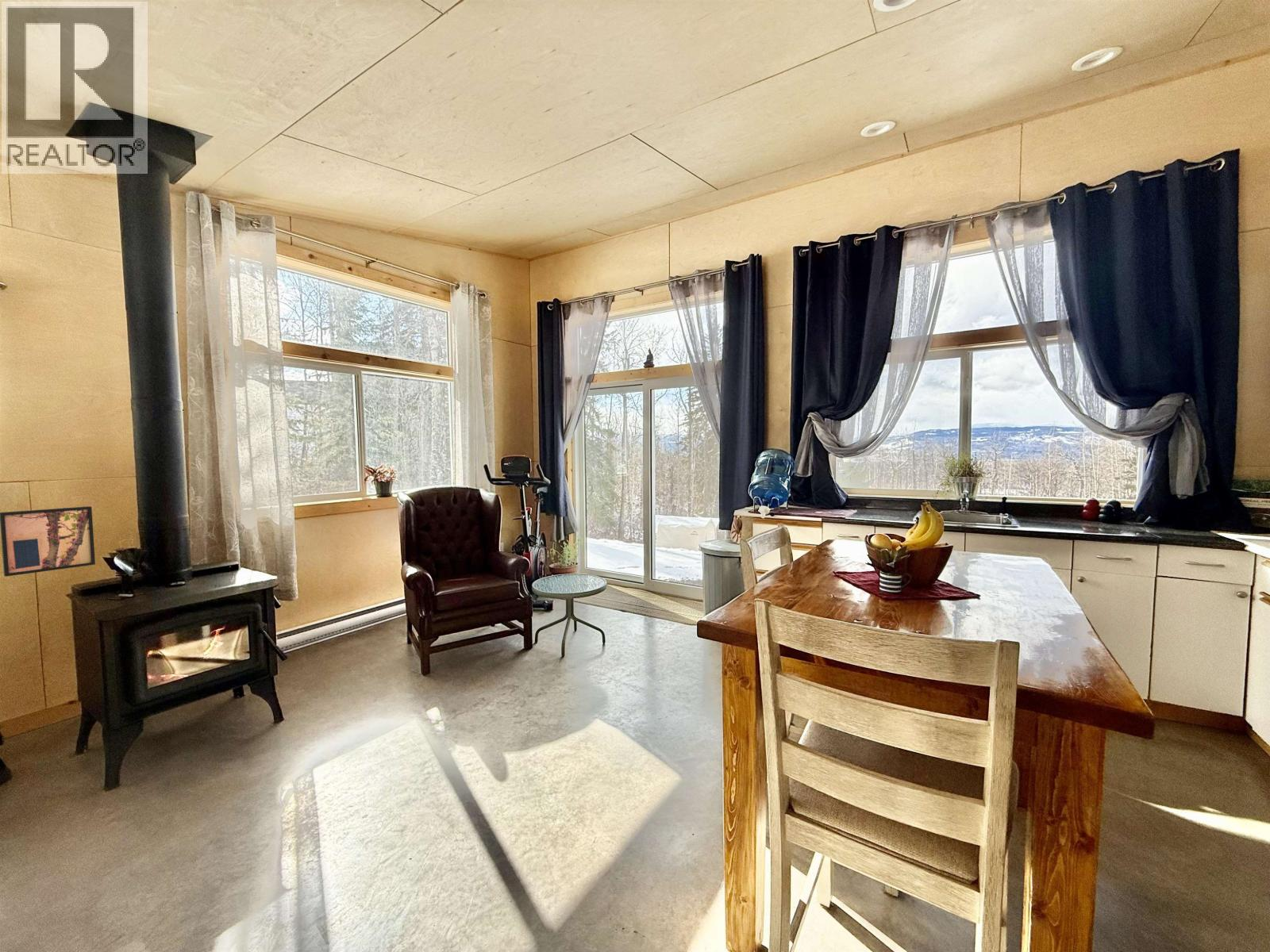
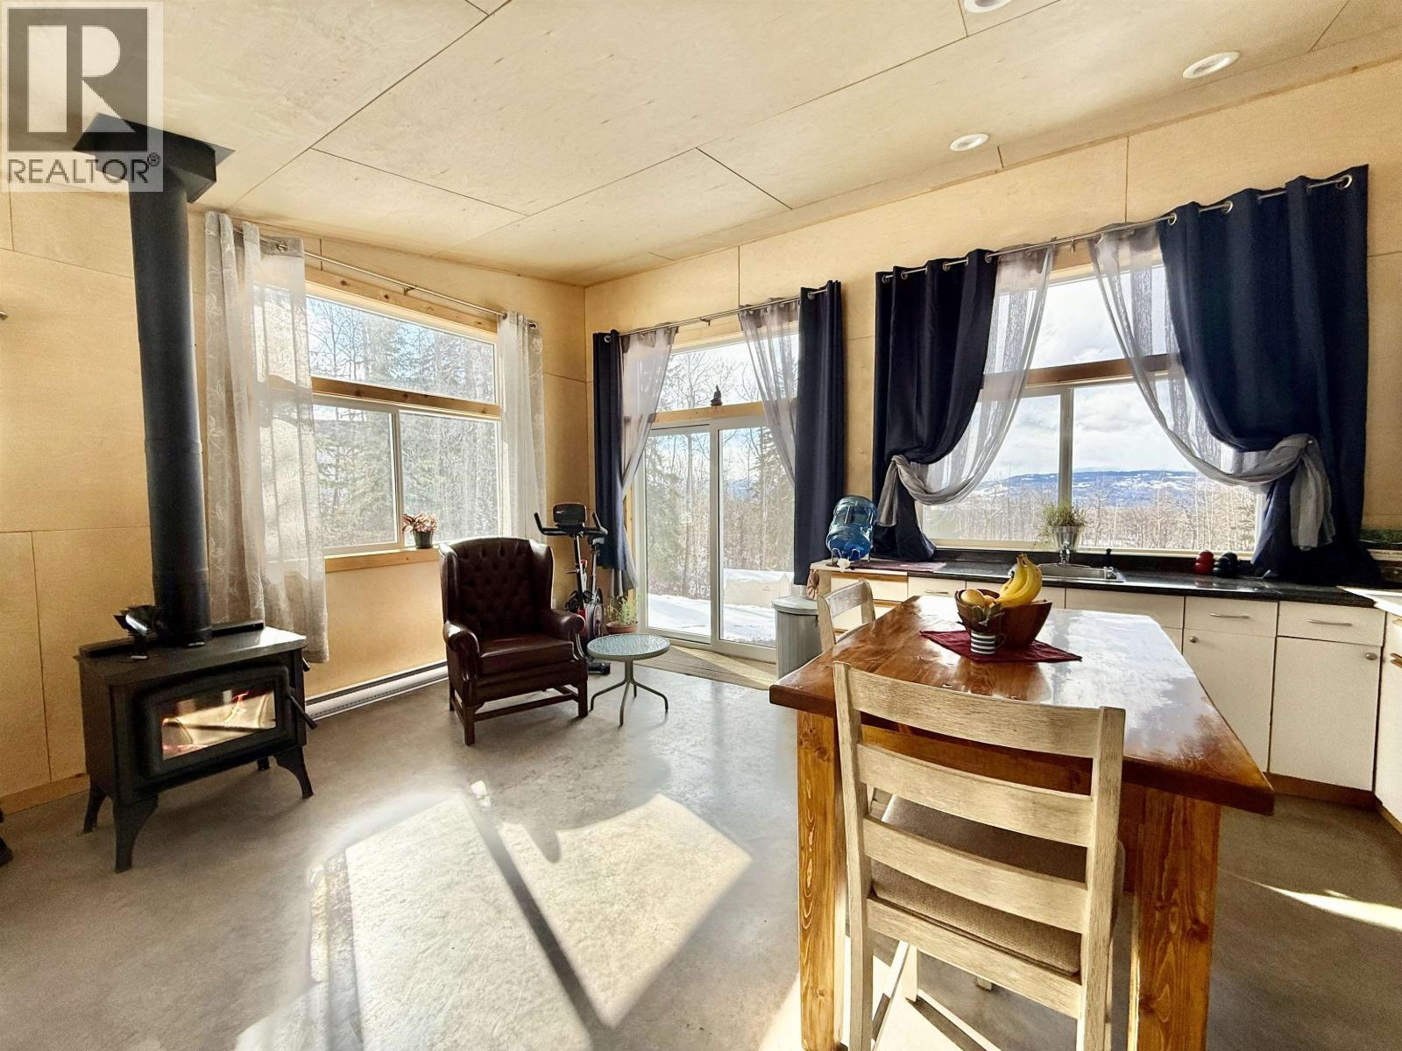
- wall art (49, 539)
